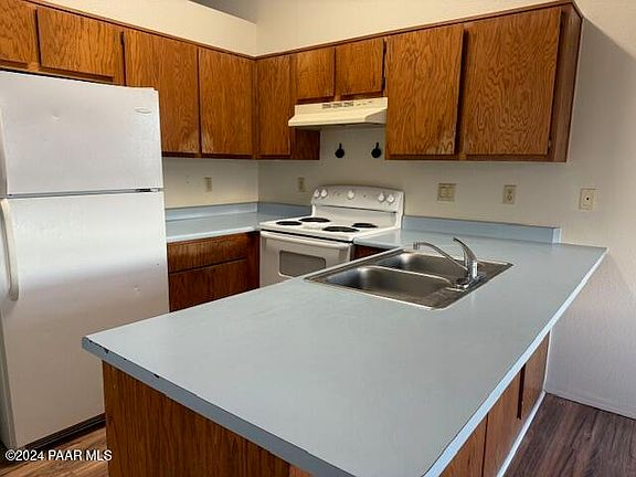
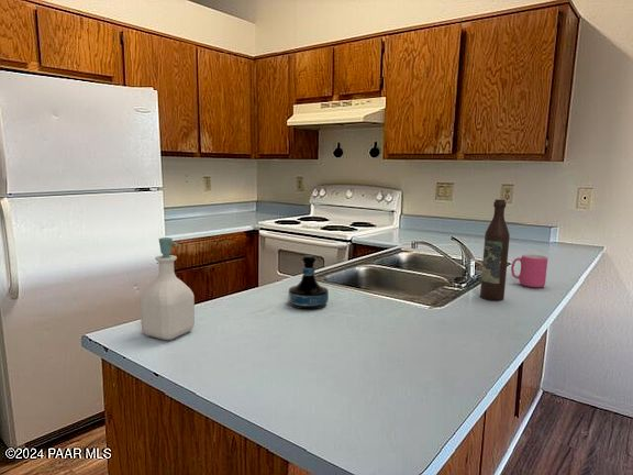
+ wine bottle (496, 250)
+ soap bottle (167, 286)
+ mug (528, 269)
+ tequila bottle (308, 279)
